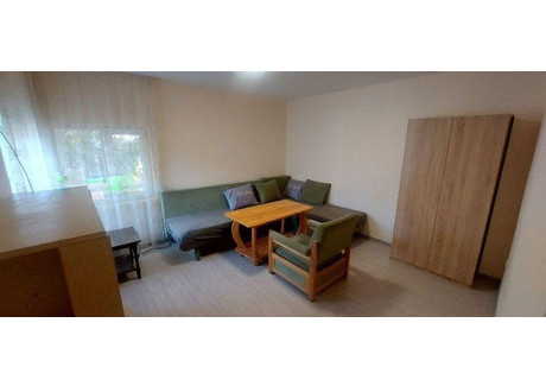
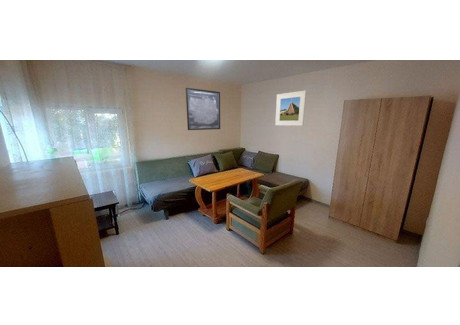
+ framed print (289, 109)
+ wall art (204, 110)
